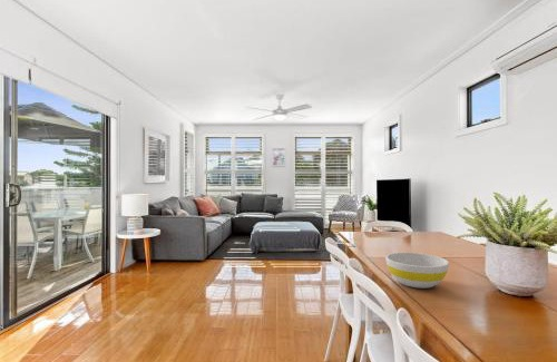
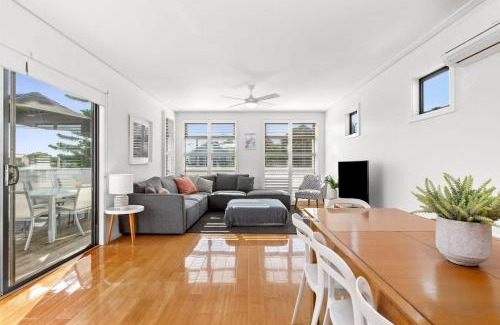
- bowl (416, 271)
